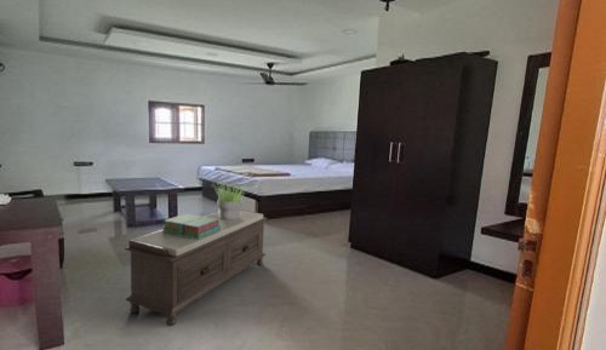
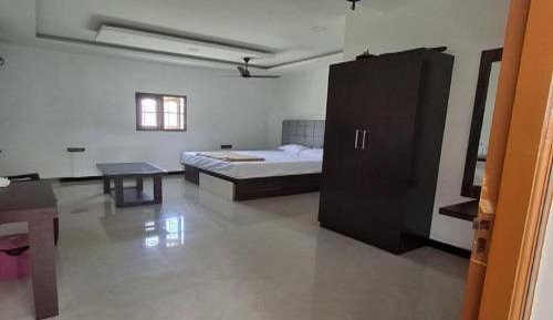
- bench (207, 254)
- potted plant (230, 200)
- stack of books (191, 224)
